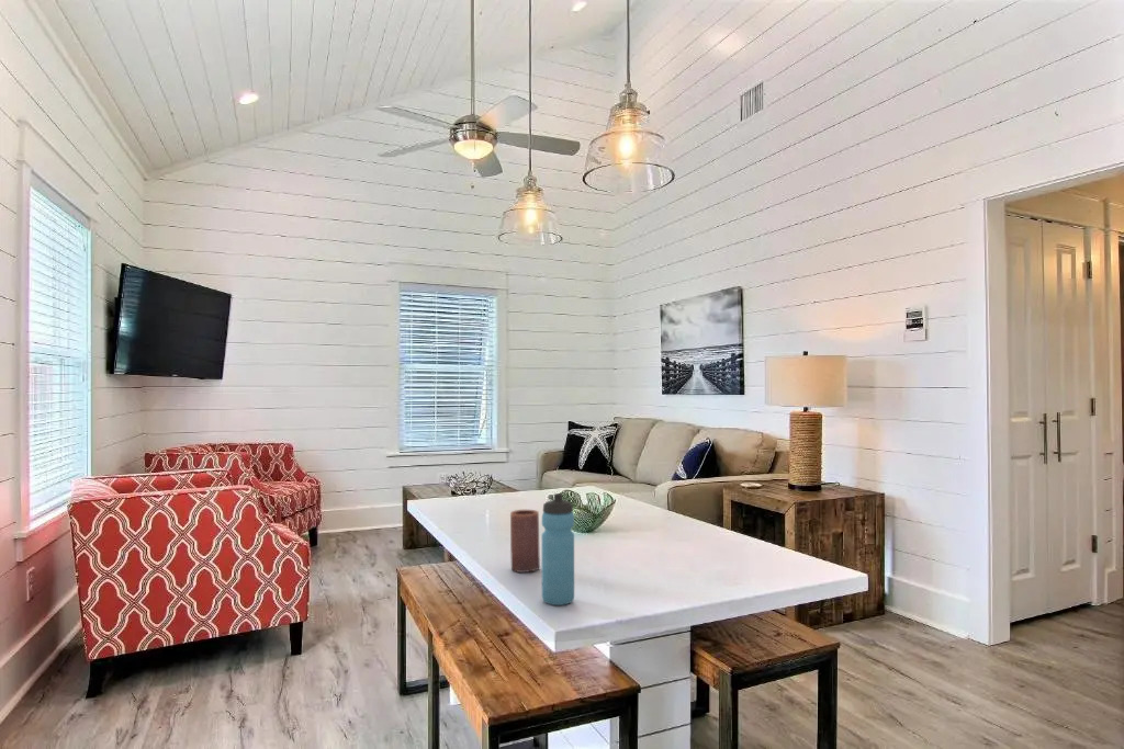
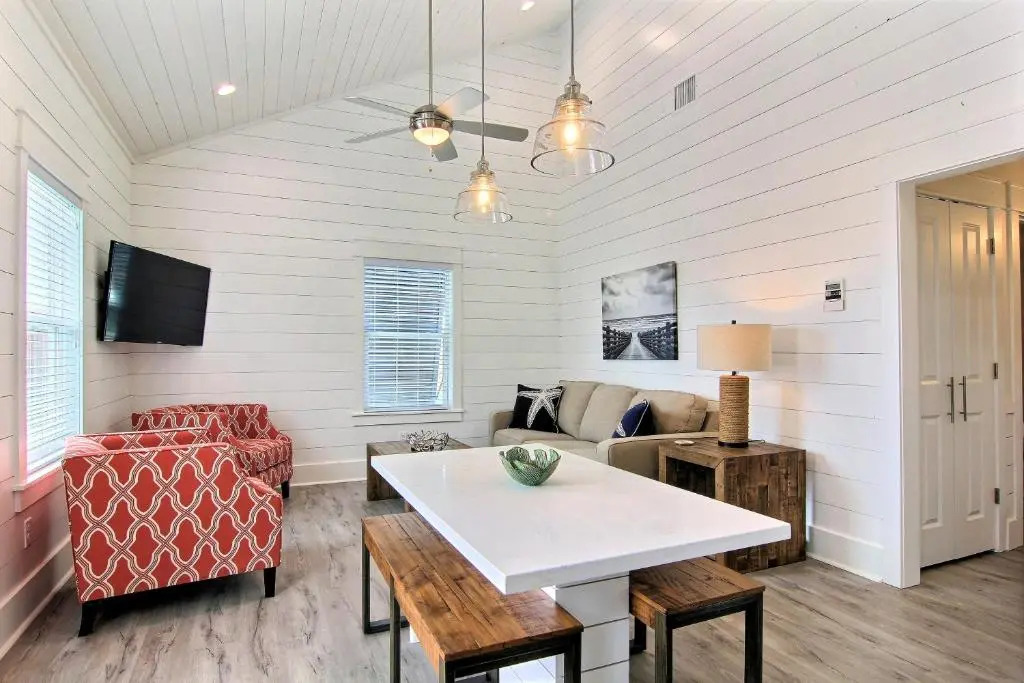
- water bottle (558, 547)
- candle (525, 540)
